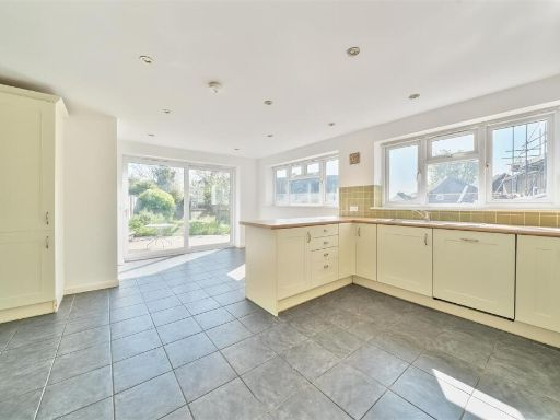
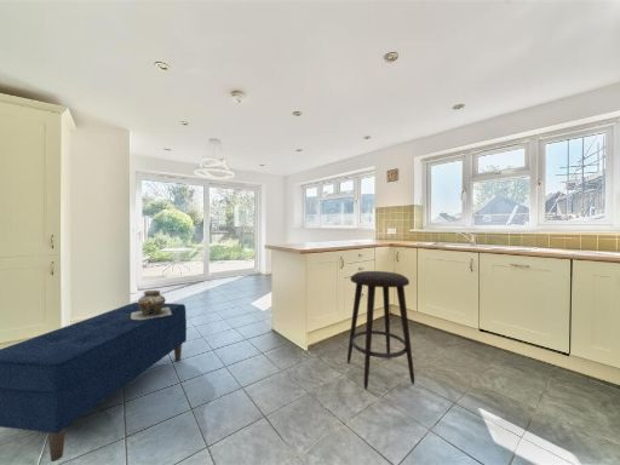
+ bench (108, 358)
+ ceramic vessel (151, 302)
+ pendant light (214, 159)
+ stool (372, 323)
